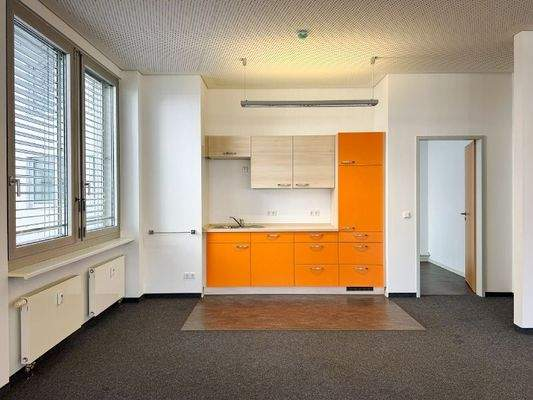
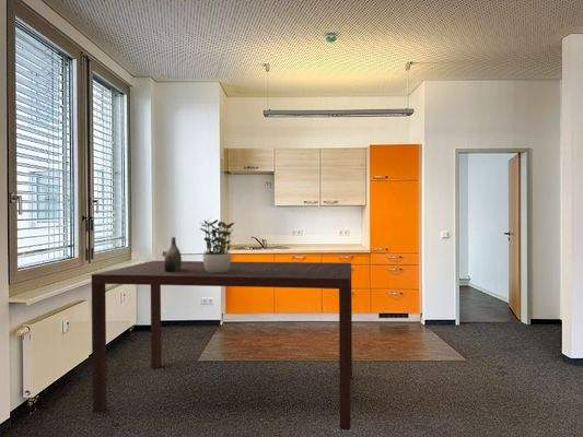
+ water jug (173, 253)
+ potted plant (217, 244)
+ dining table (234, 285)
